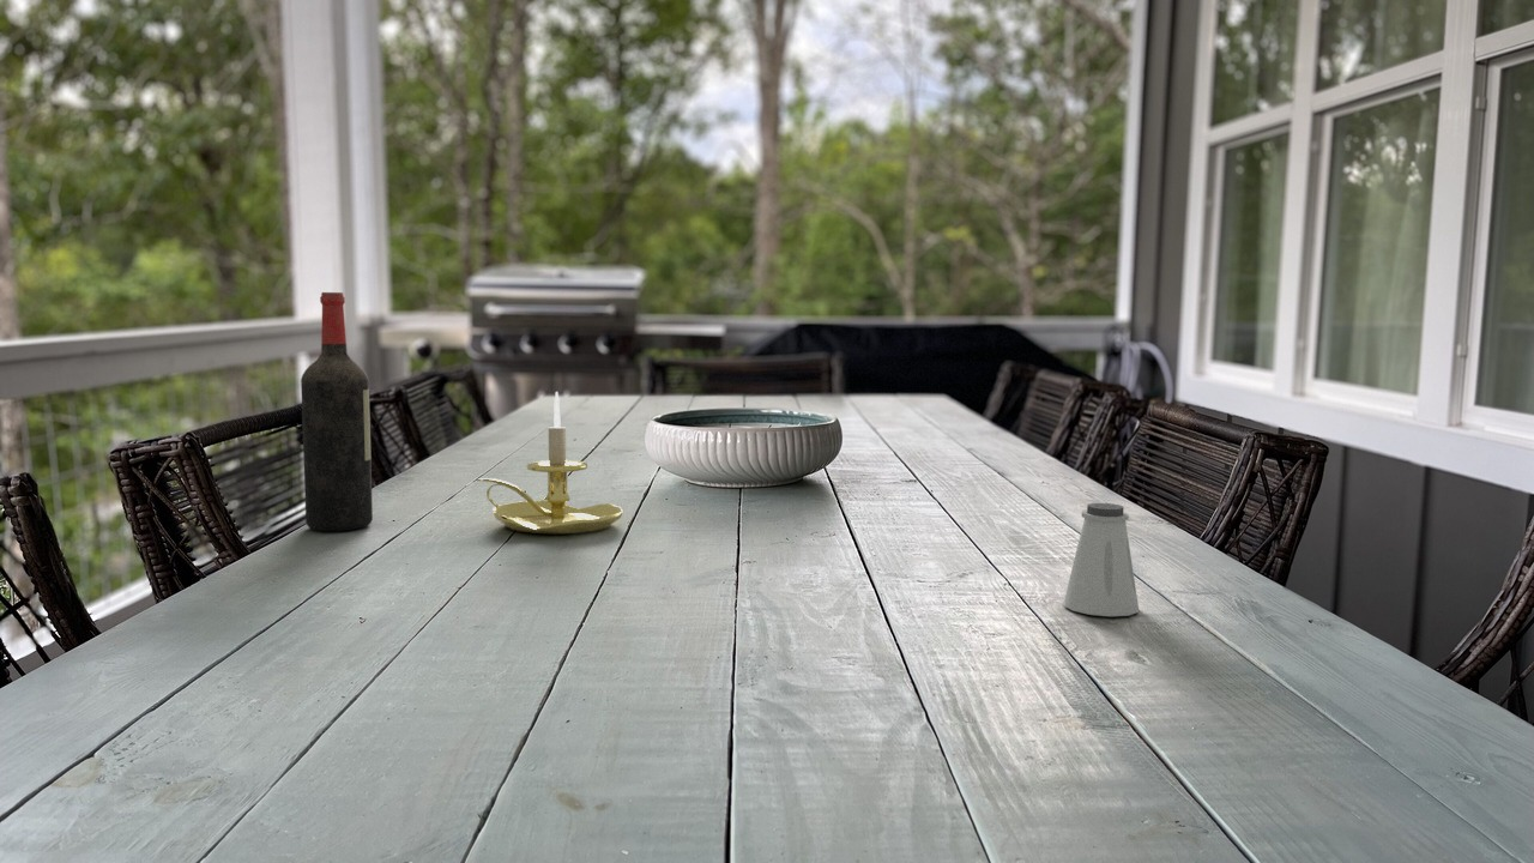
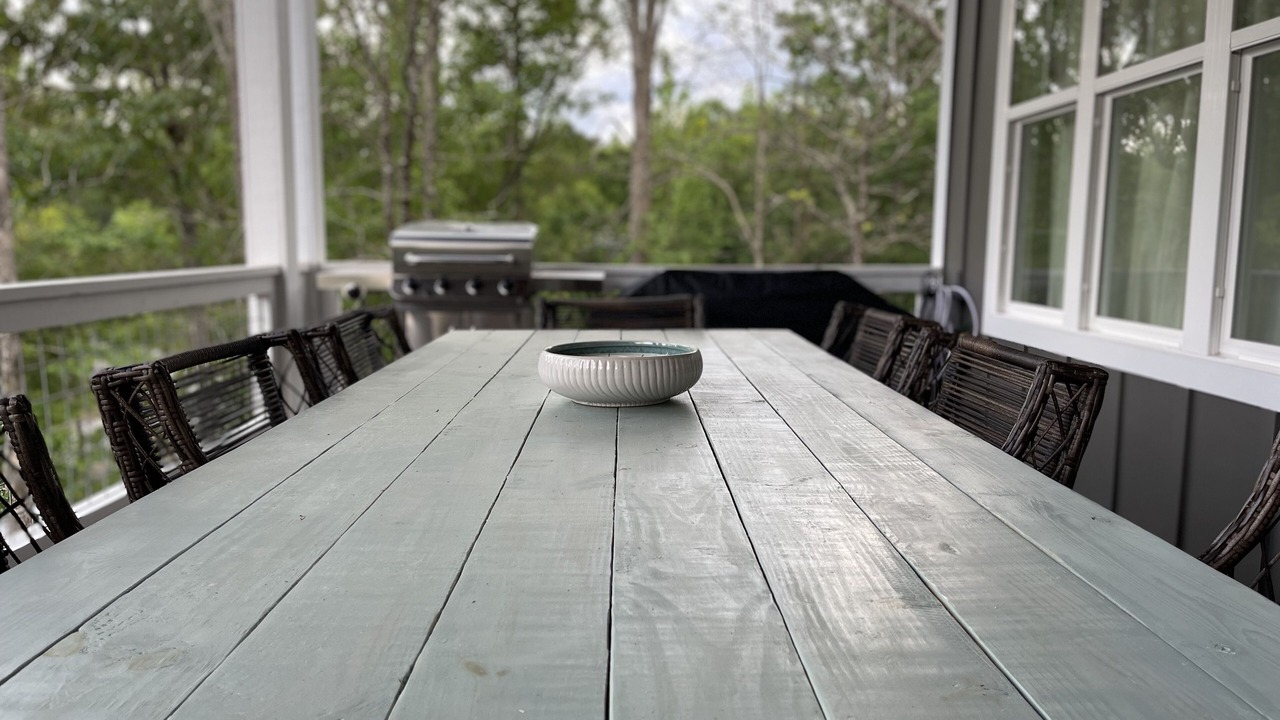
- wine bottle (336, 410)
- candle holder (549, 458)
- saltshaker (1103, 556)
